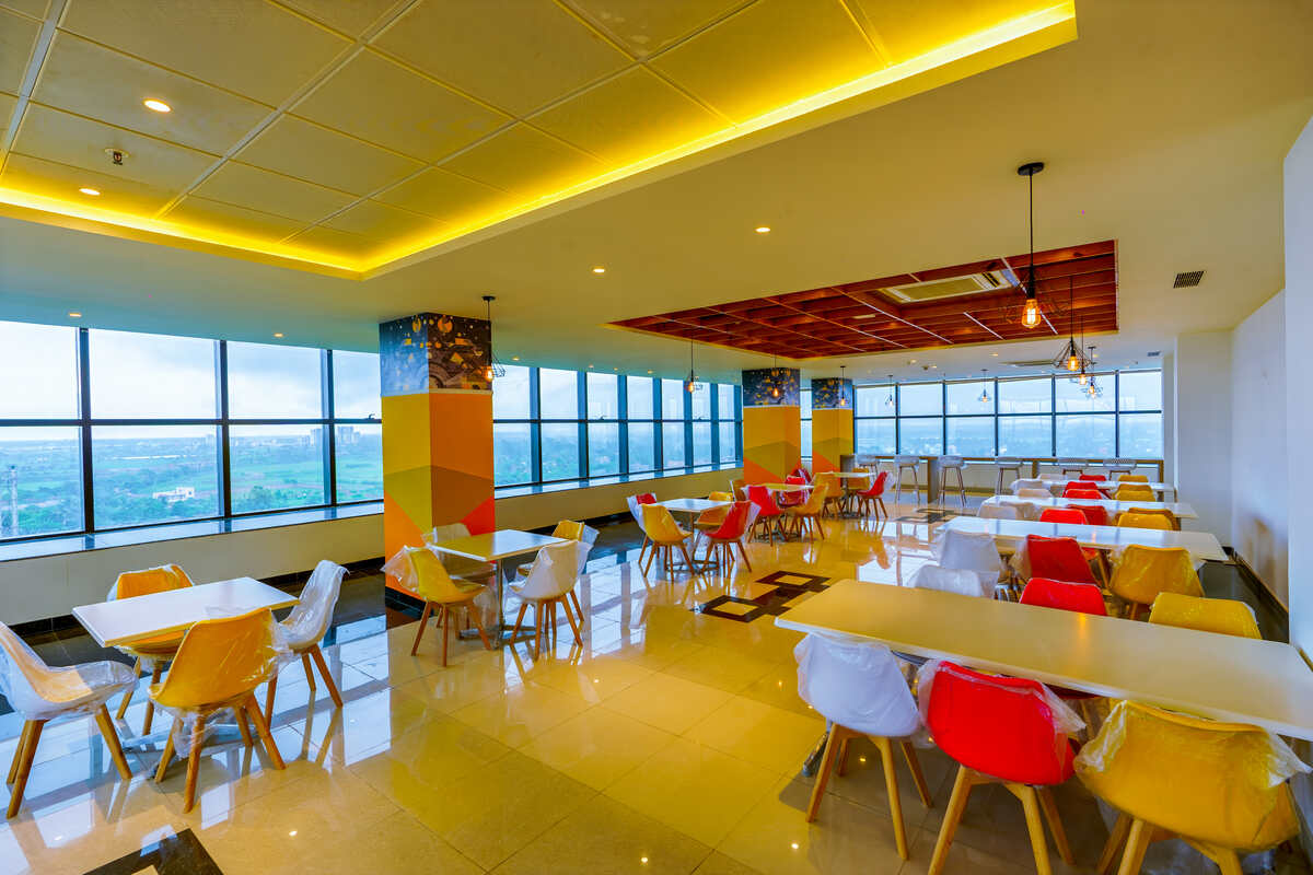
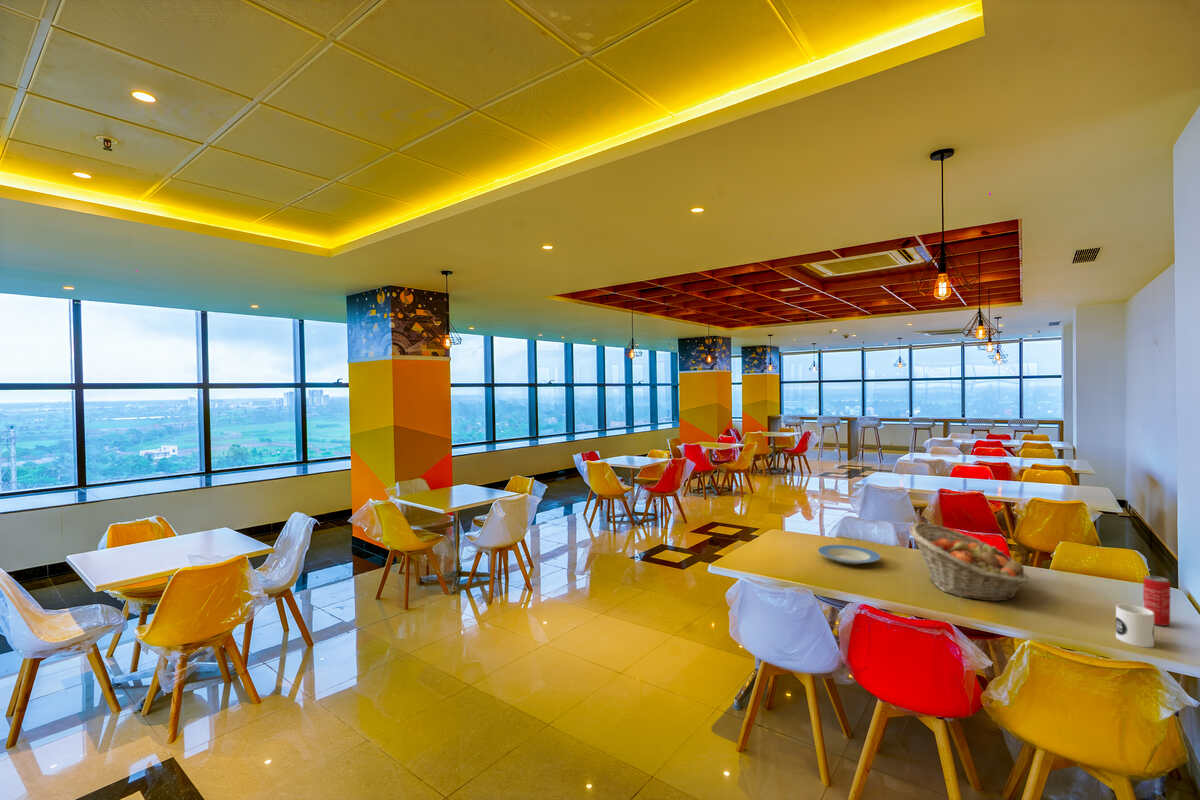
+ plate (848, 556)
+ fruit basket (965, 559)
+ mug (1131, 622)
+ beverage can (1156, 600)
